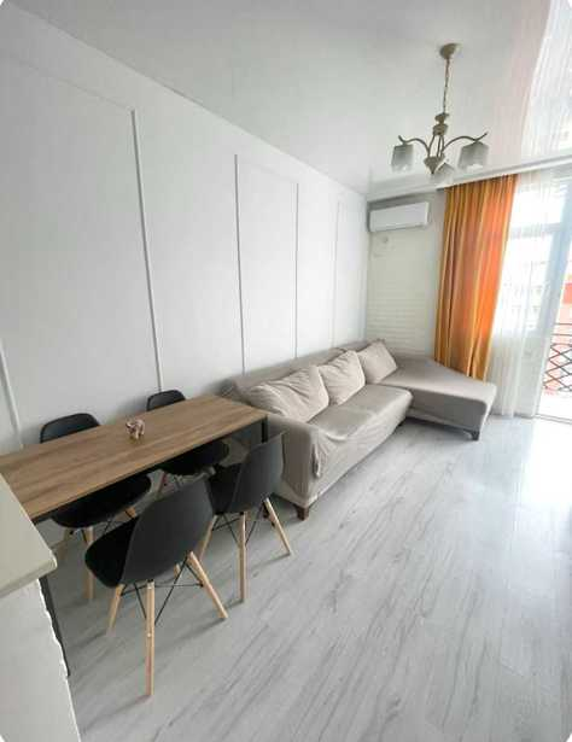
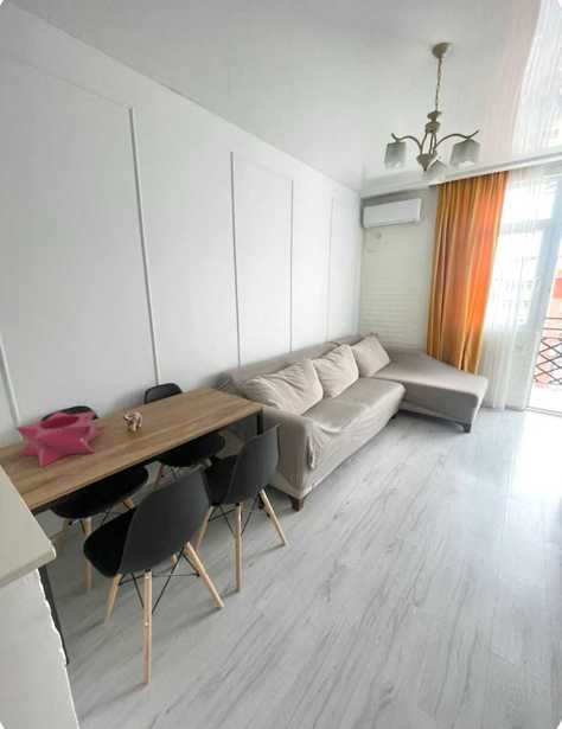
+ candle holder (65, 435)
